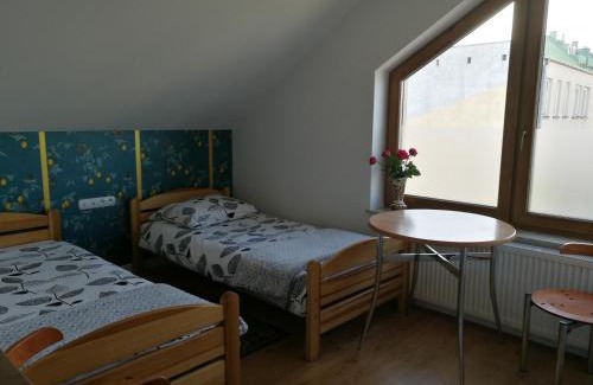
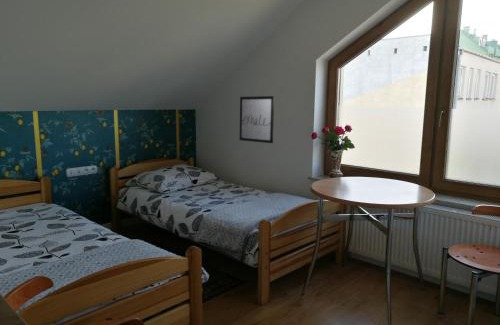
+ wall art (256, 119)
